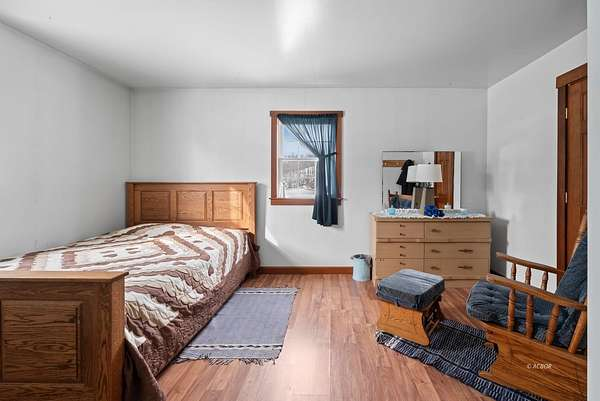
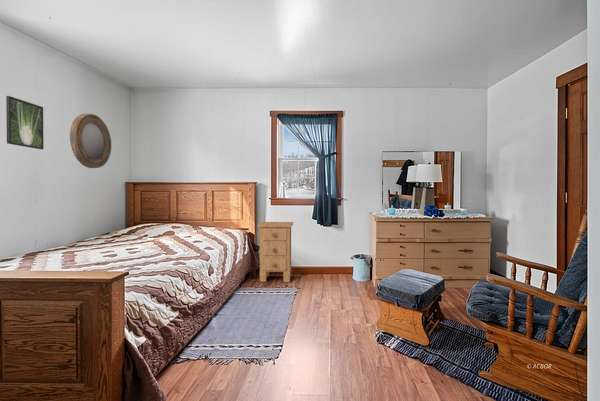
+ home mirror (92, 141)
+ nightstand (275, 251)
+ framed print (26, 124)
